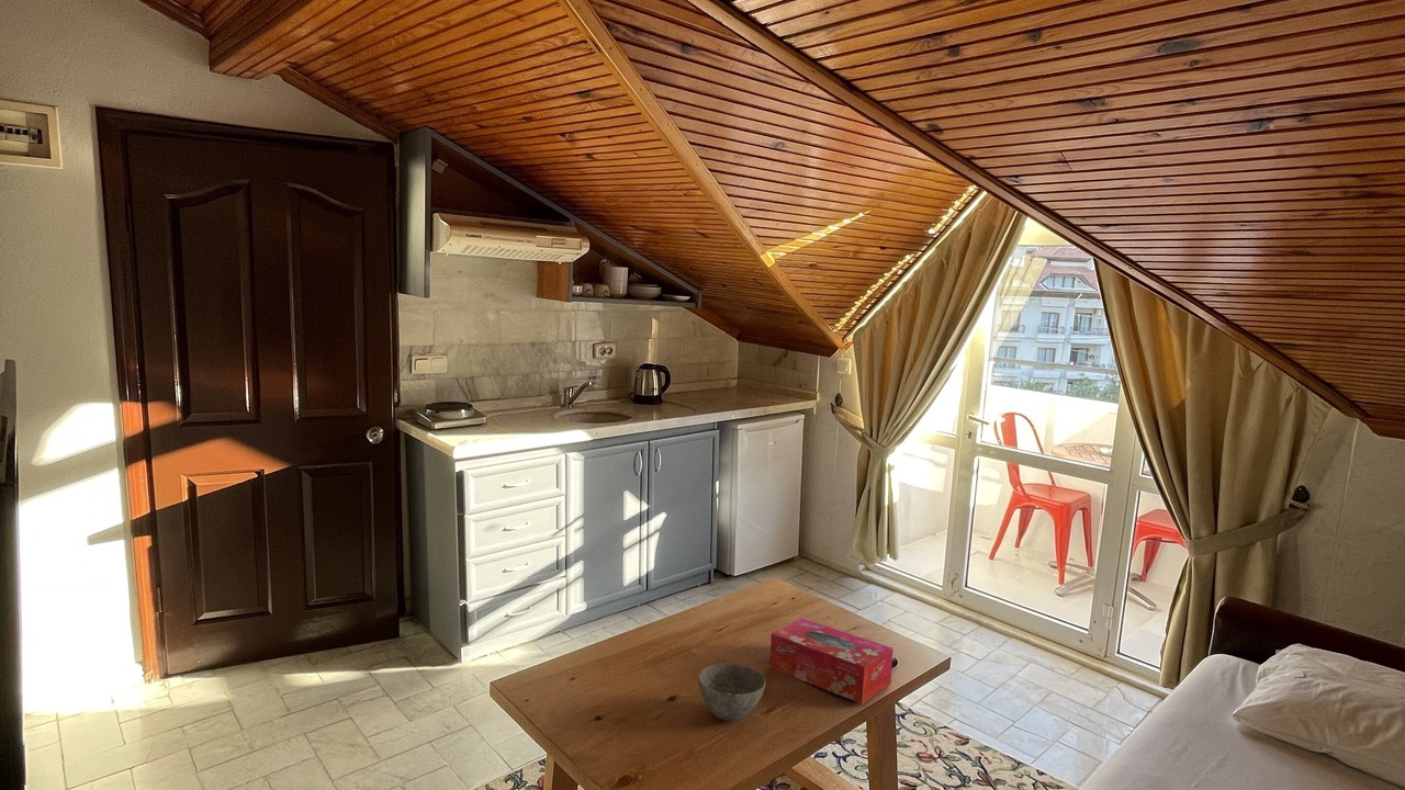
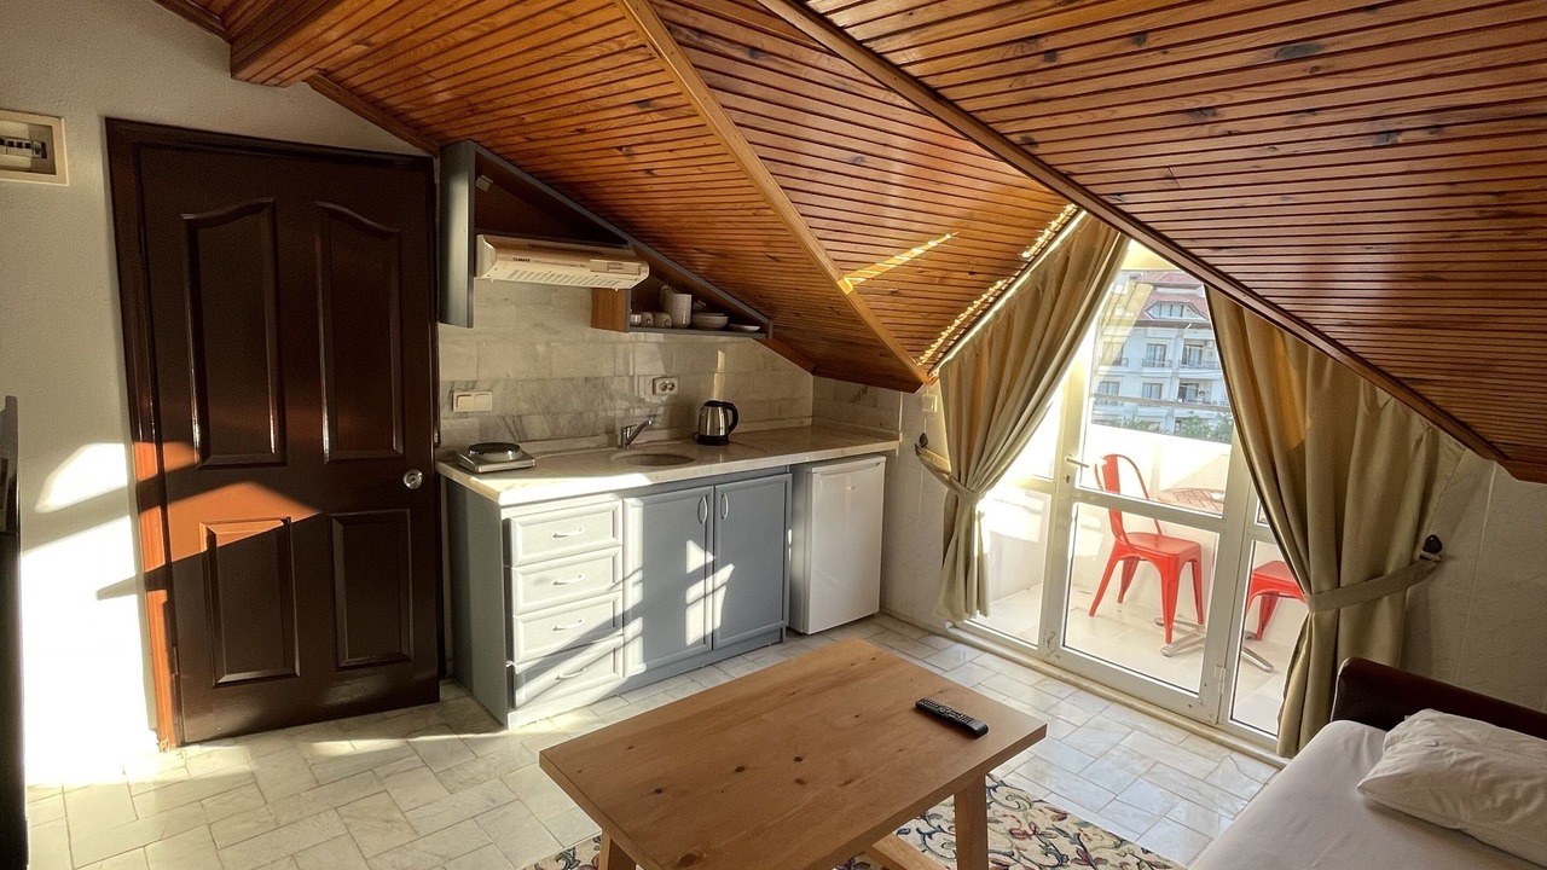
- bowl (731, 696)
- tissue box (830, 657)
